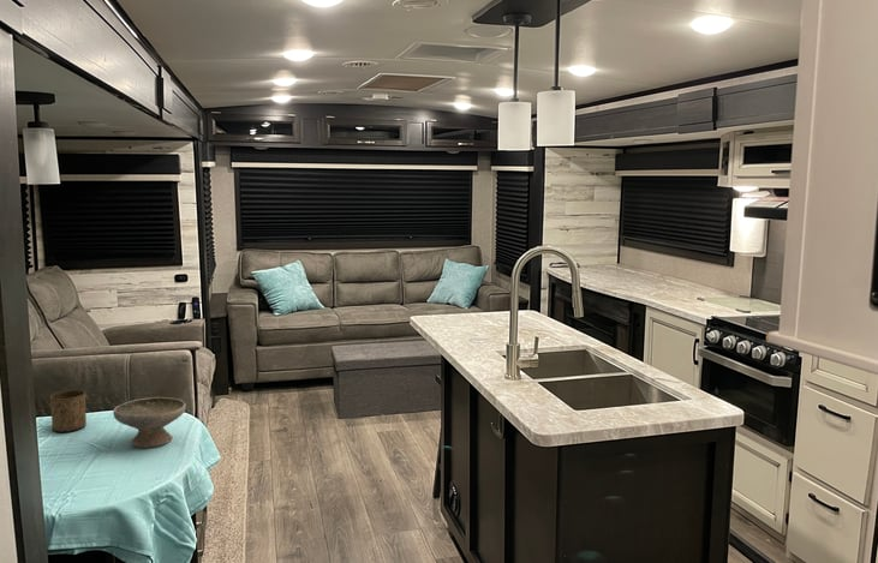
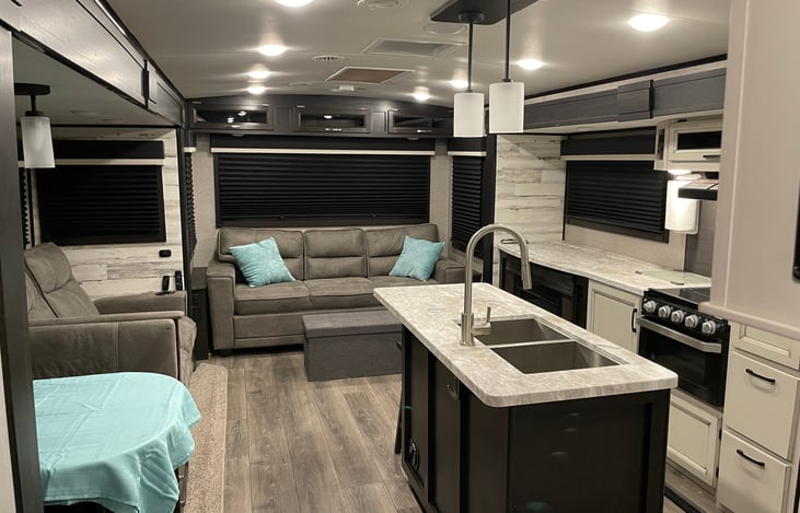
- cup (68, 411)
- bowl (150, 423)
